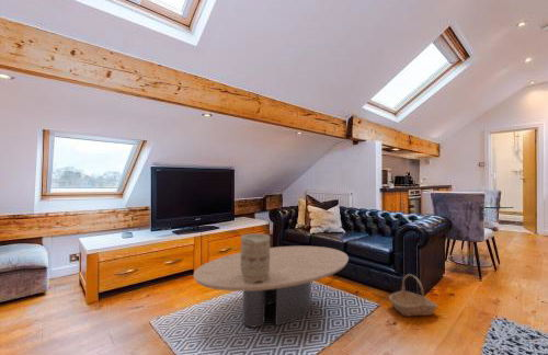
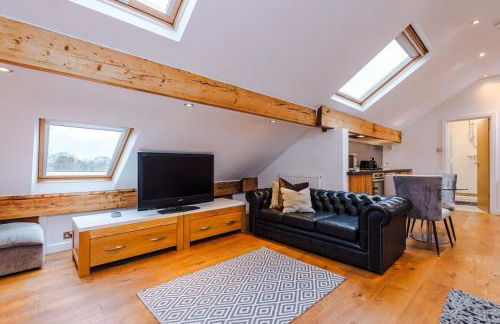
- vase (254, 256)
- coffee table (278, 286)
- basket (412, 293)
